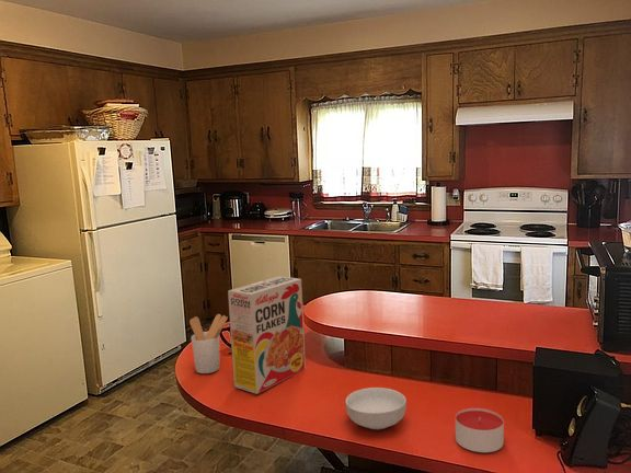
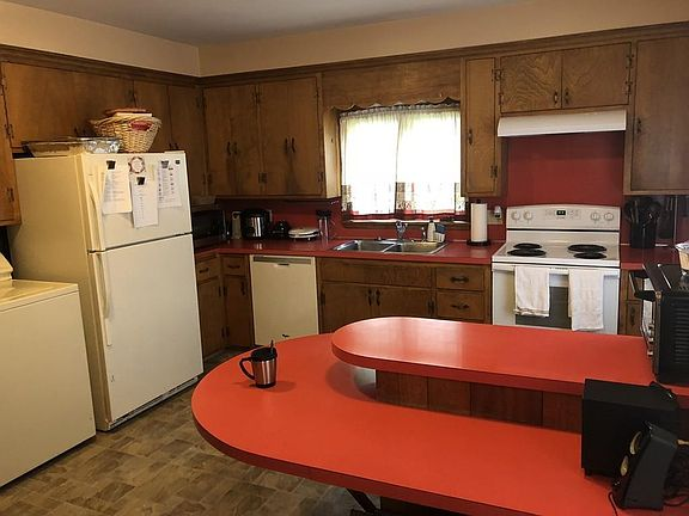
- cereal box (268, 331)
- cereal bowl (376, 411)
- candle (479, 428)
- utensil holder (210, 342)
